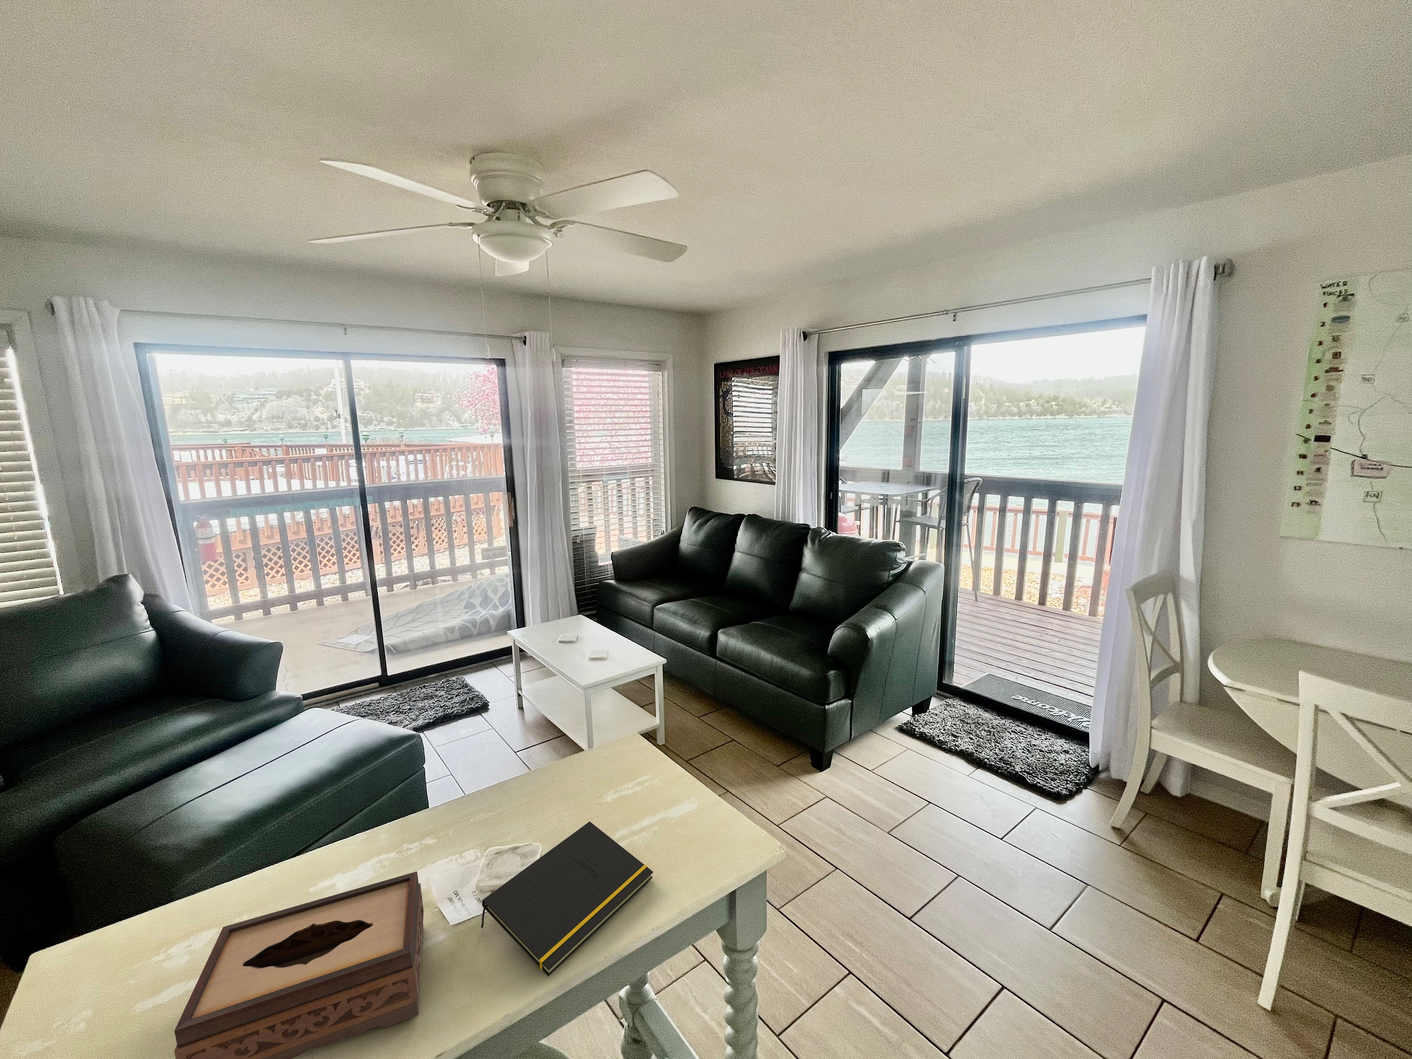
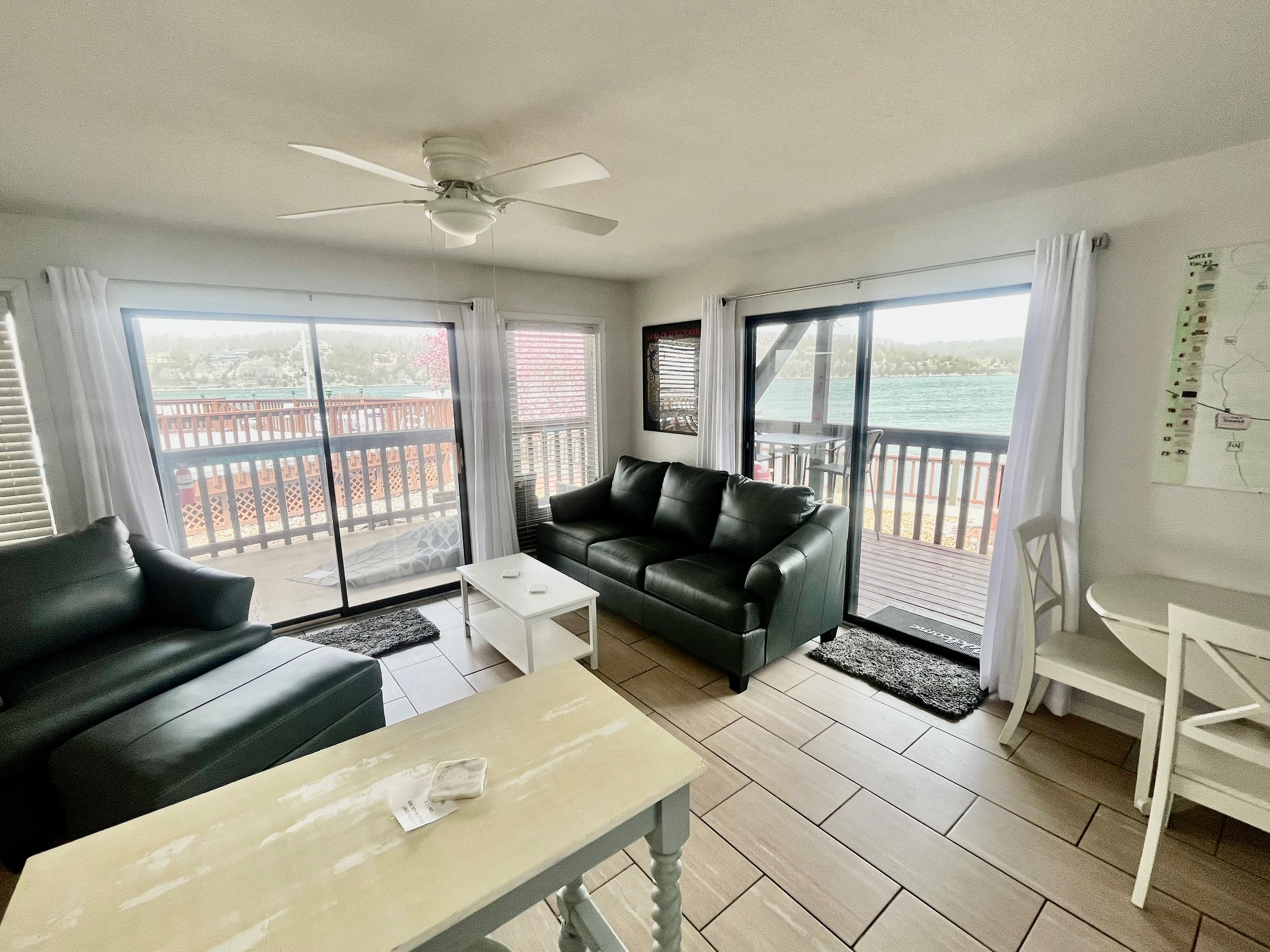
- tissue box (319, 970)
- notepad (571, 888)
